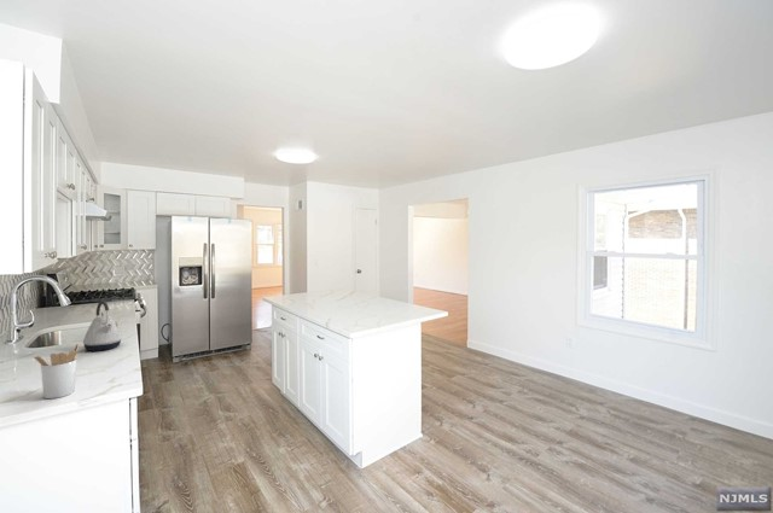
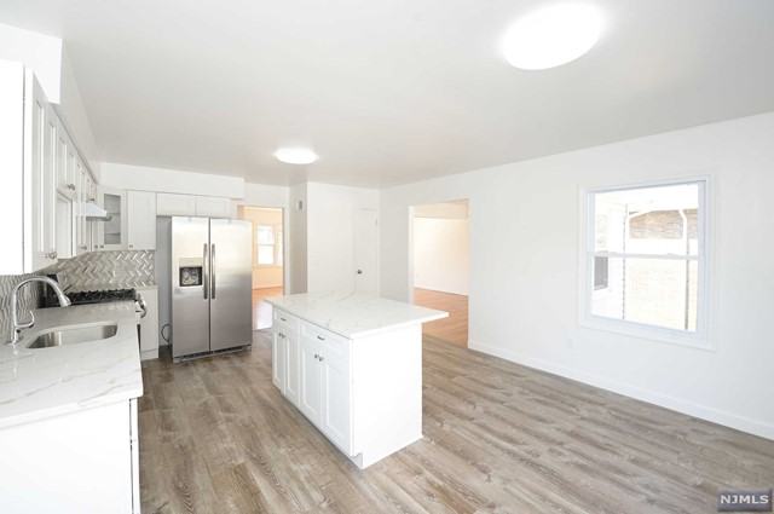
- utensil holder (60, 371)
- kettle (103, 323)
